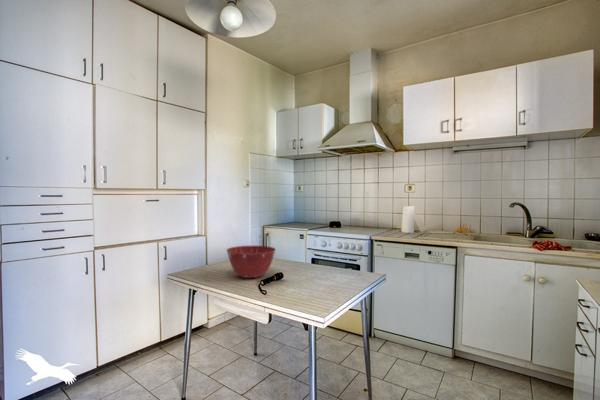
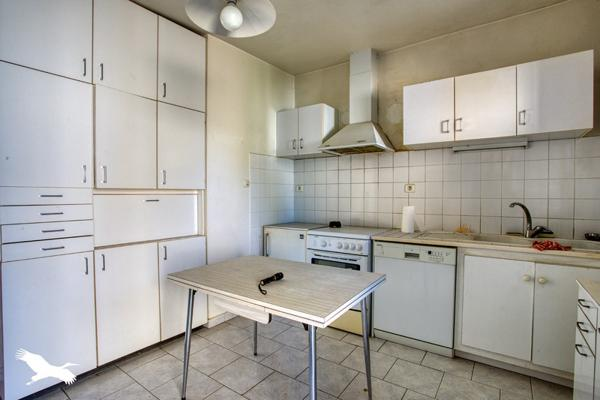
- mixing bowl (251, 261)
